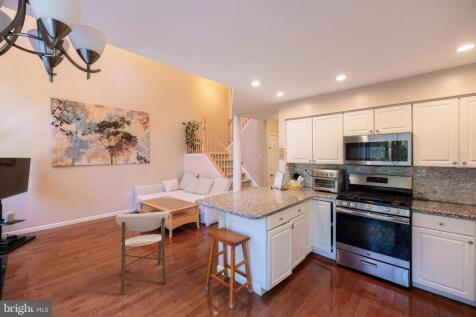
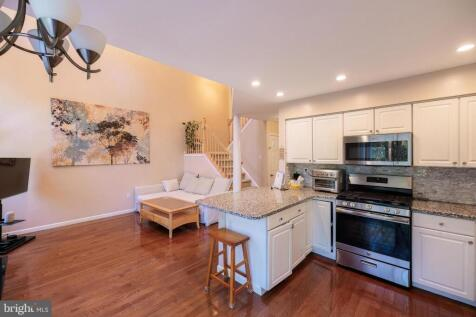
- dining chair (142, 243)
